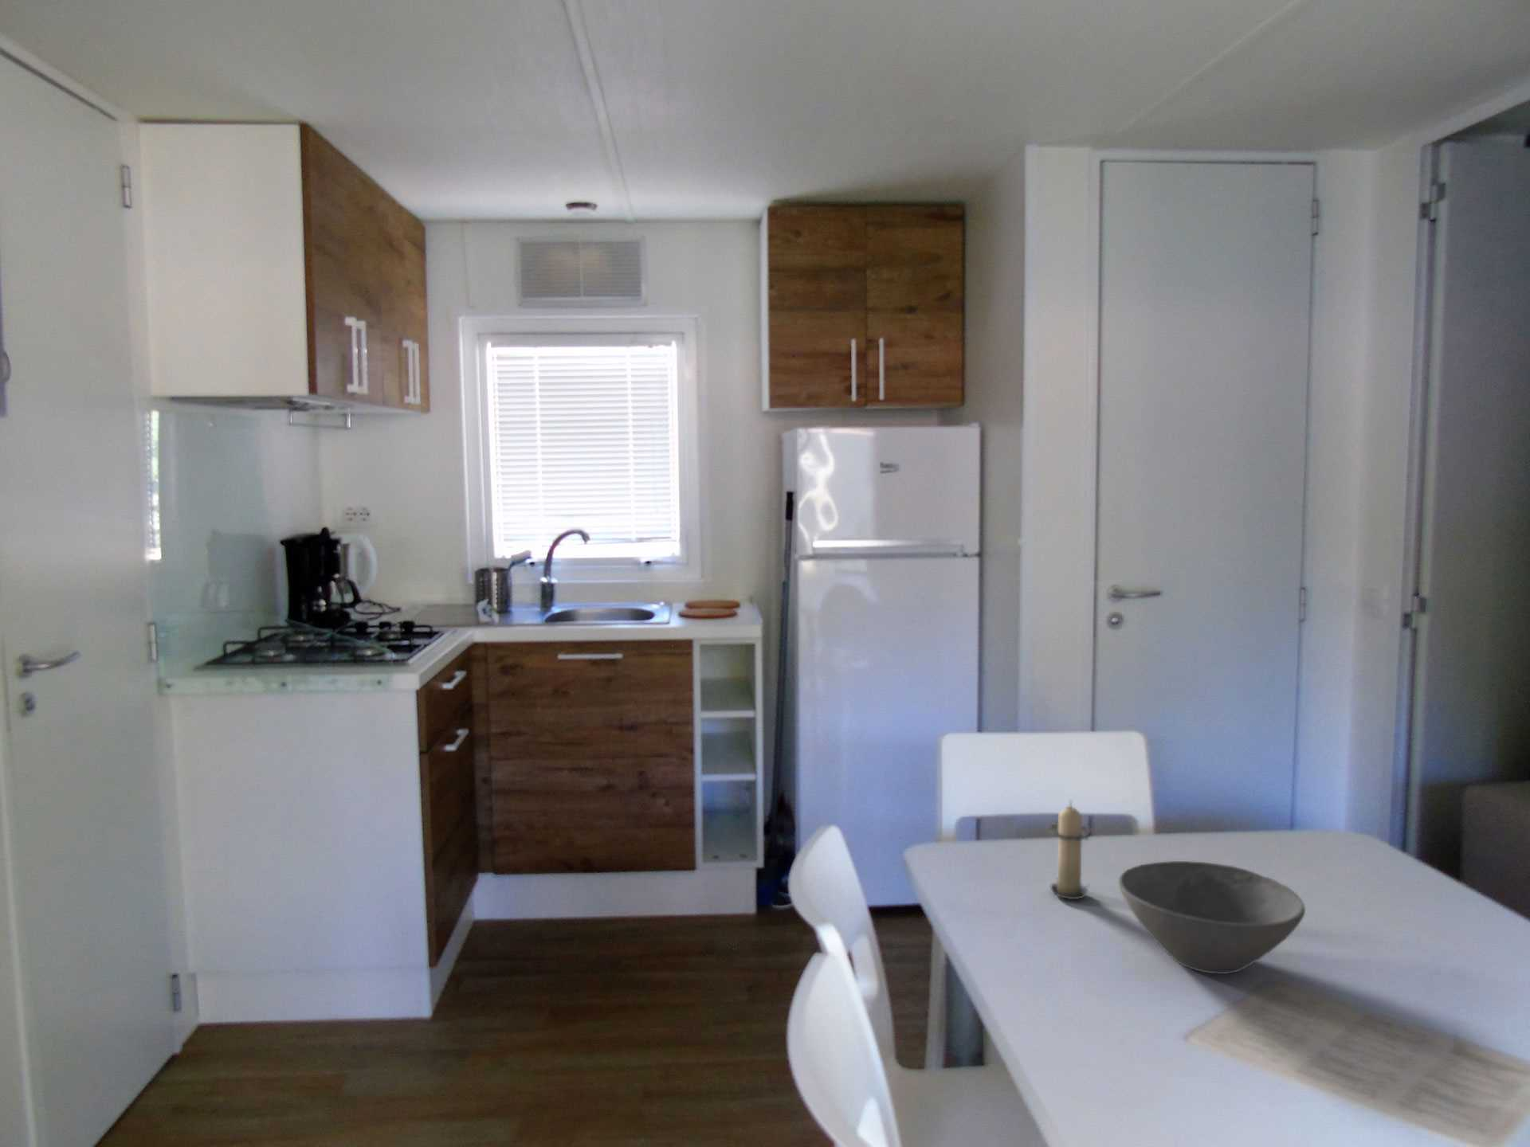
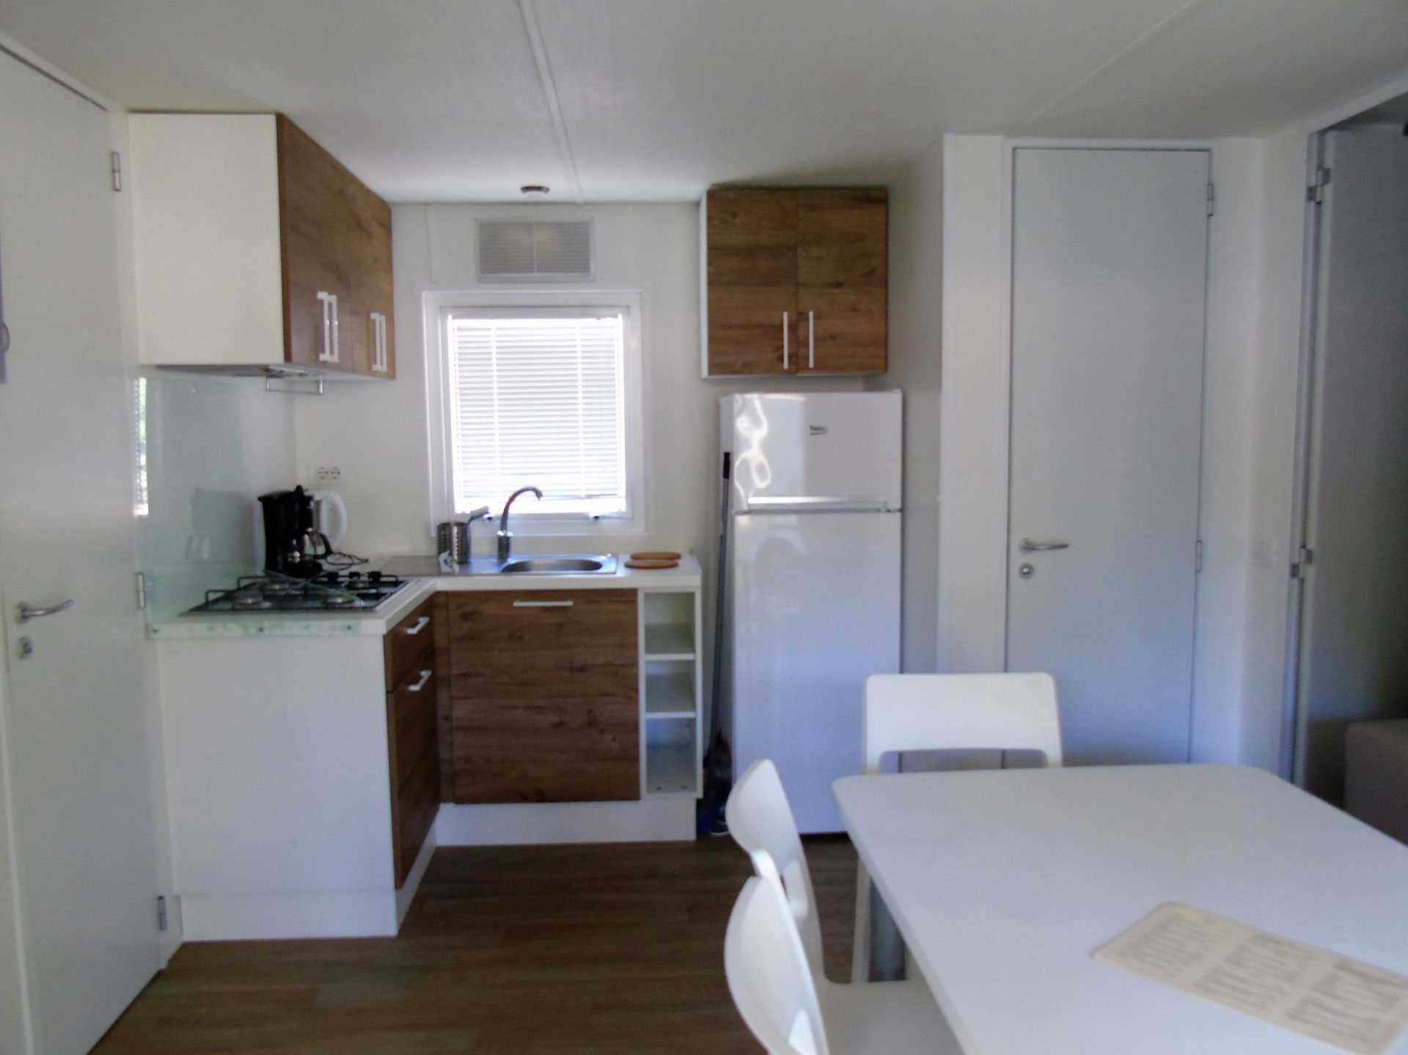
- bowl (1207, 923)
- candle (1070, 847)
